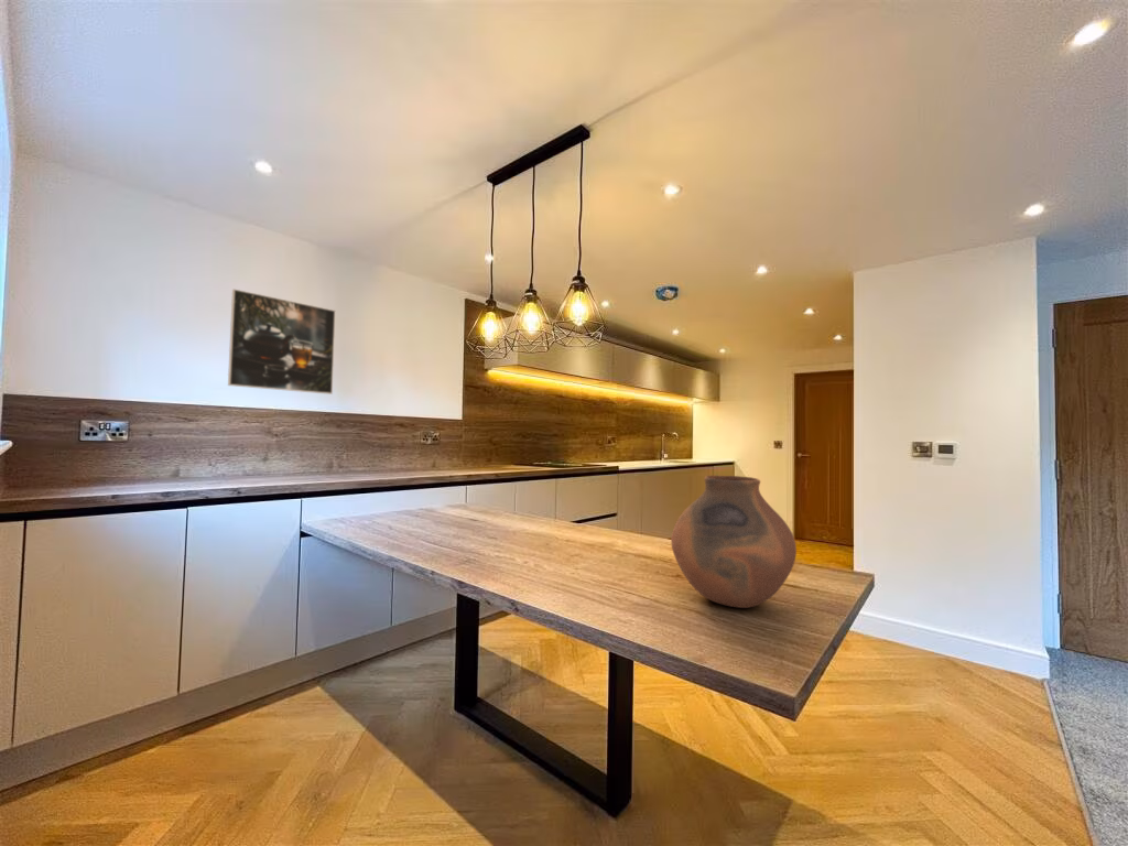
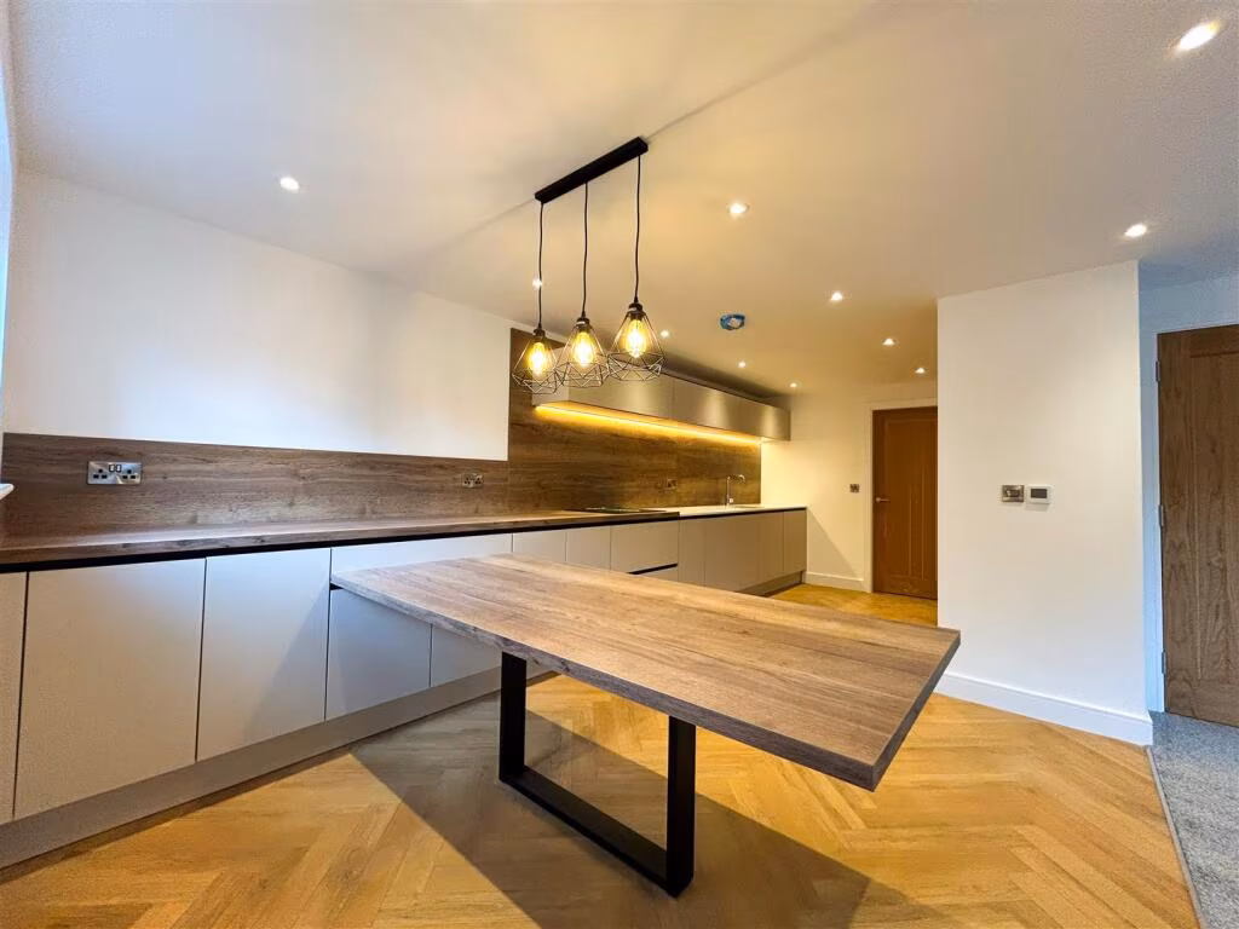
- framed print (285, 345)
- vase (730, 539)
